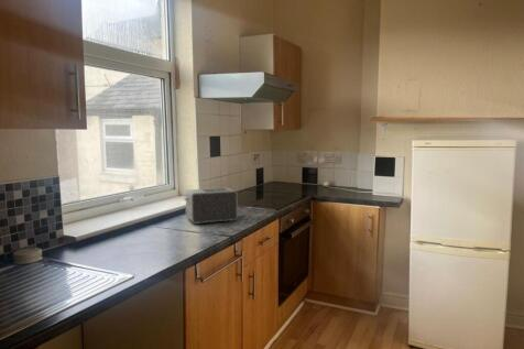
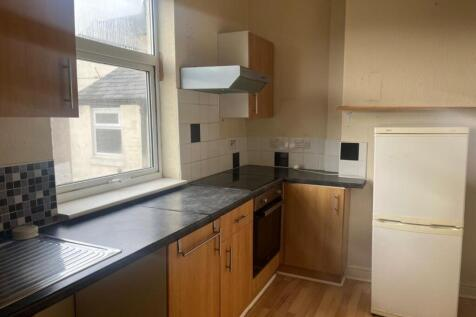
- toaster (209, 205)
